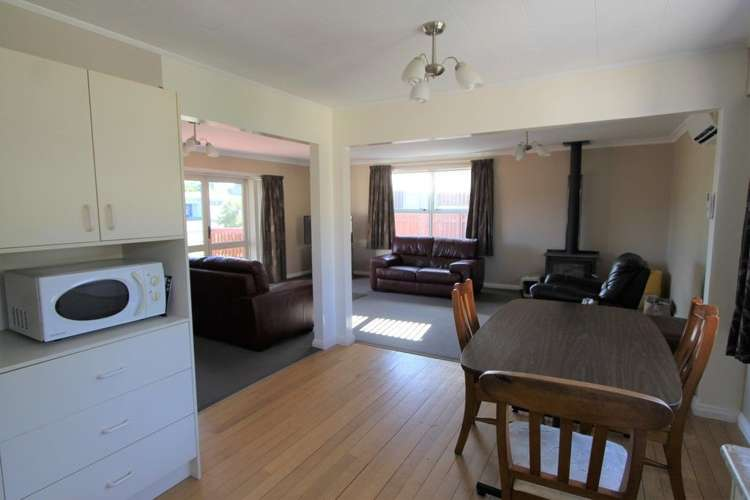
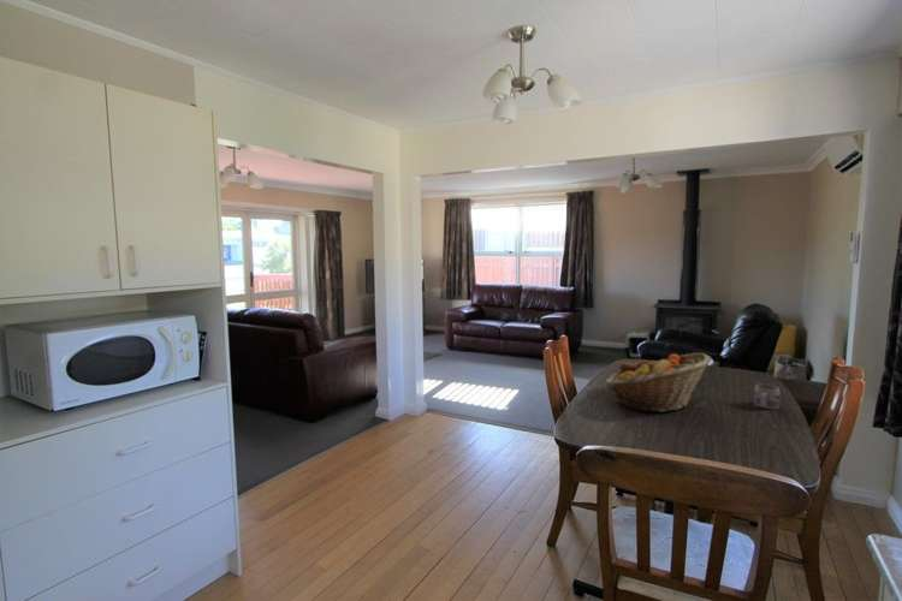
+ mug (765, 397)
+ fruit basket (657, 377)
